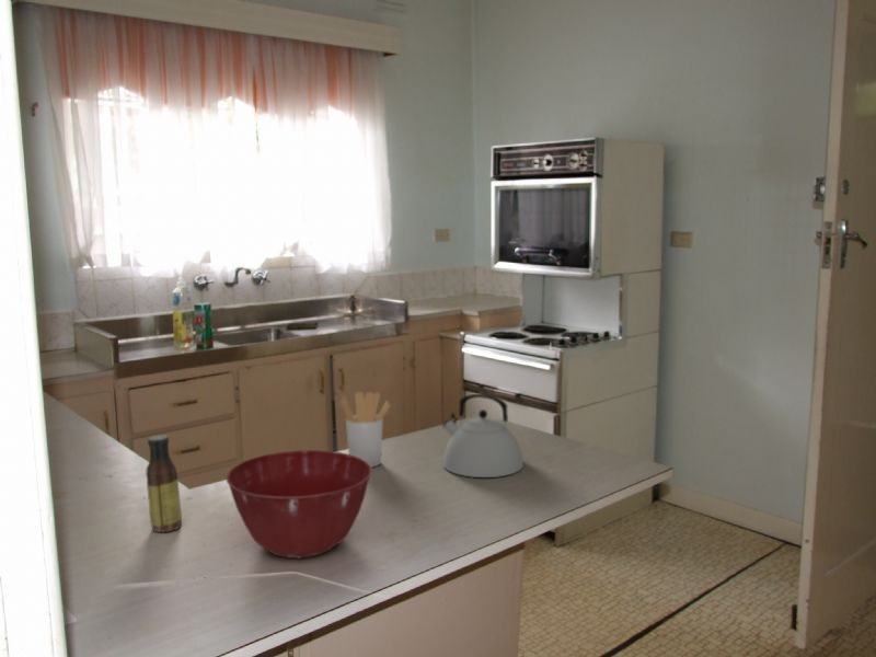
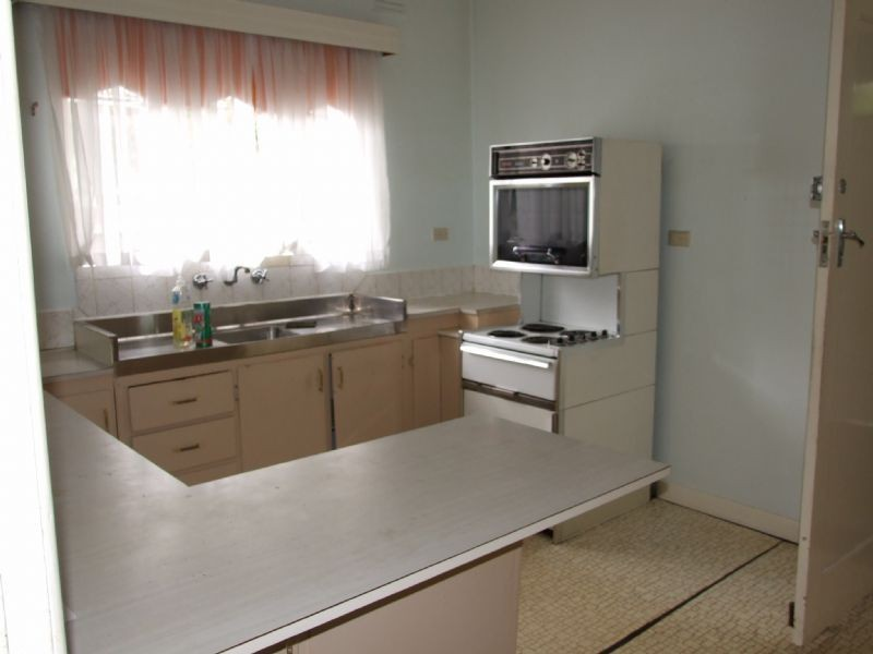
- mixing bowl (301, 507)
- kettle (481, 429)
- utensil holder (365, 427)
- sauce bottle (163, 483)
